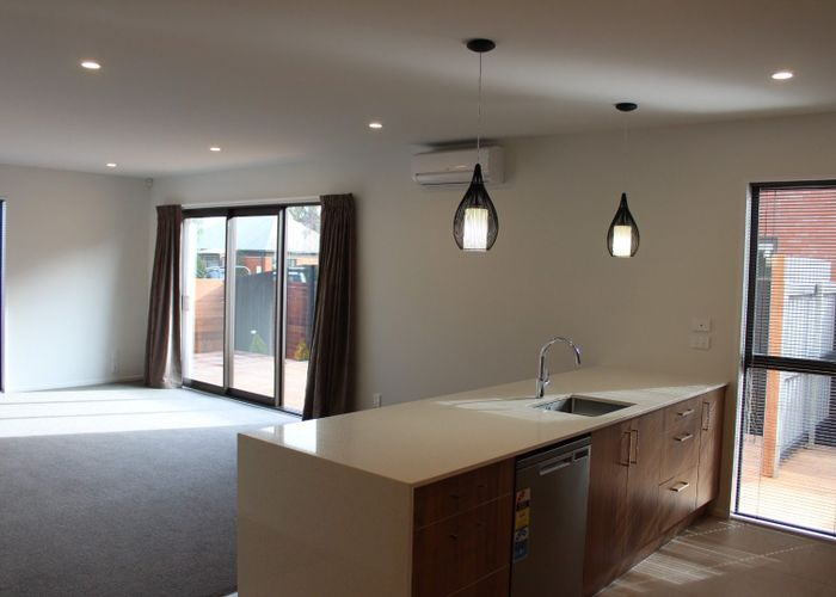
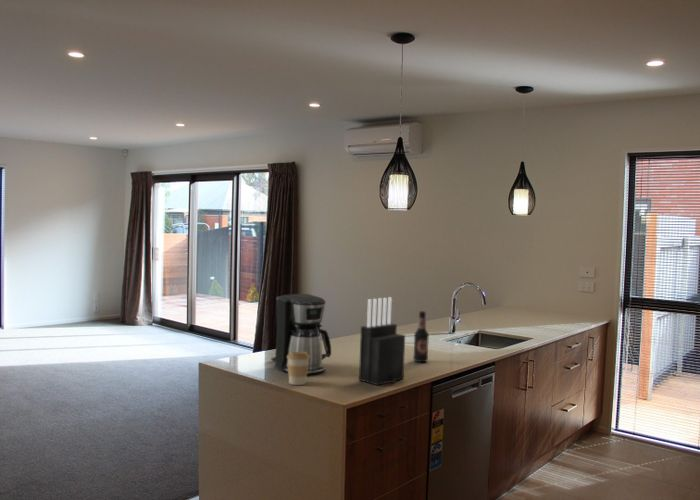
+ bottle (421, 336)
+ coffee cup (298, 367)
+ coffee maker (302, 331)
+ knife block (385, 339)
